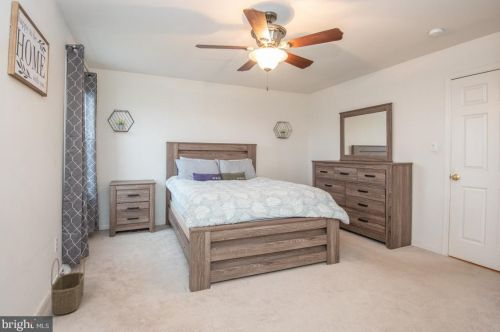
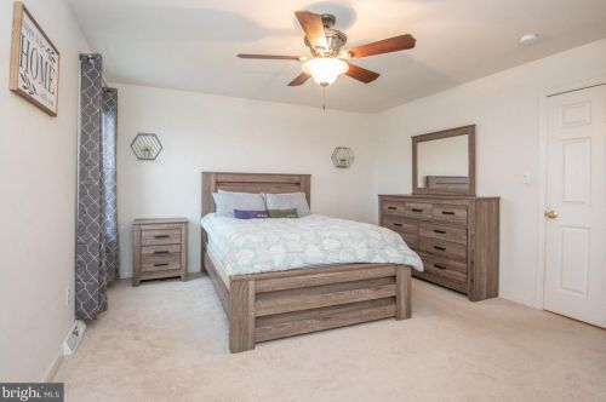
- wicker basket (68, 280)
